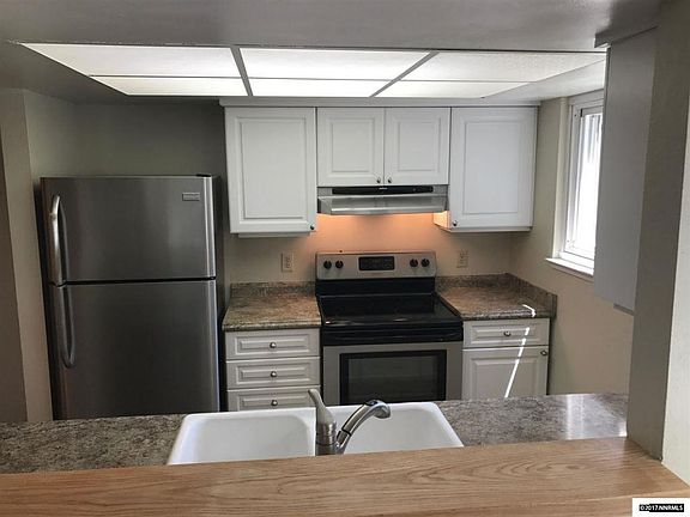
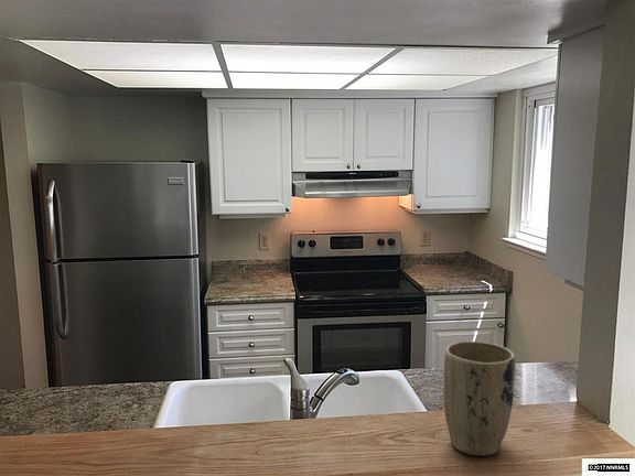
+ plant pot (477, 398)
